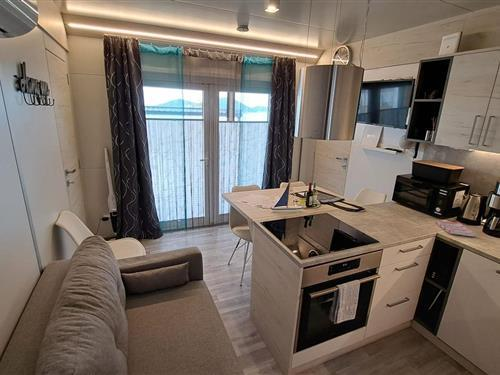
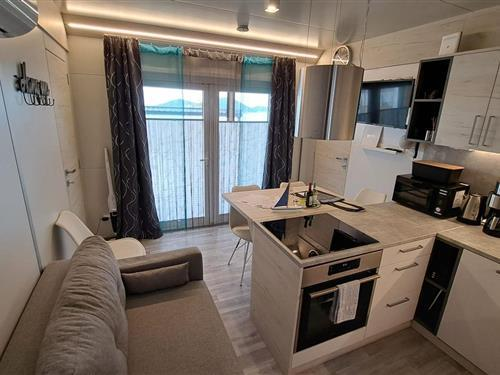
- dish towel (455, 227)
